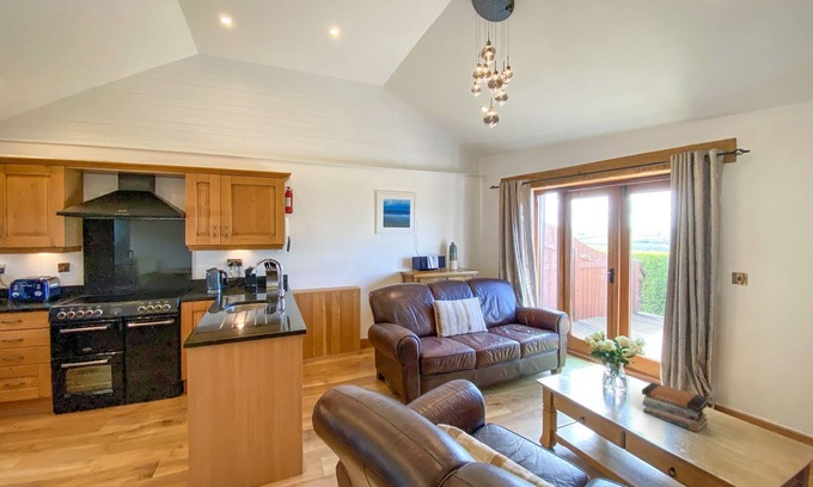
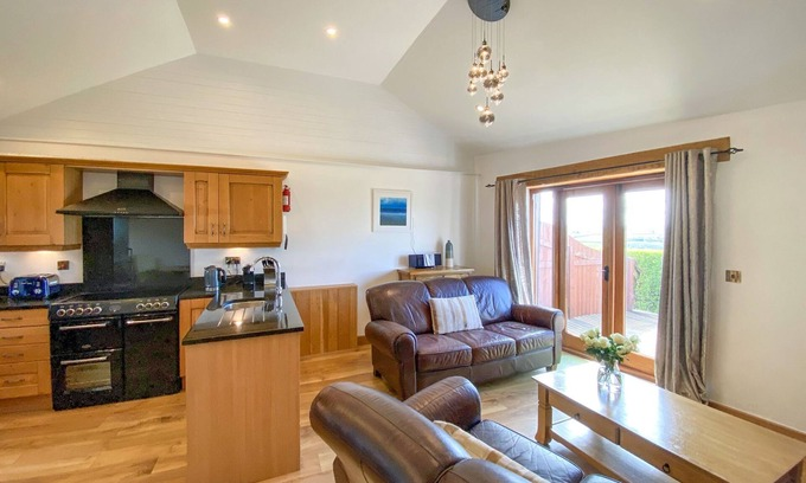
- book stack (673, 405)
